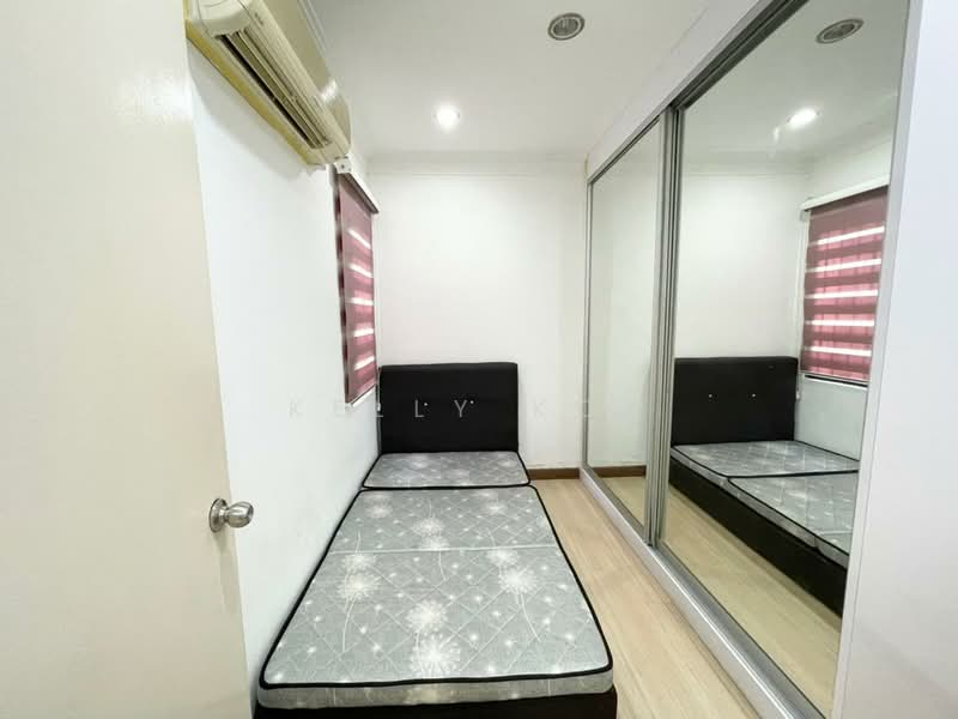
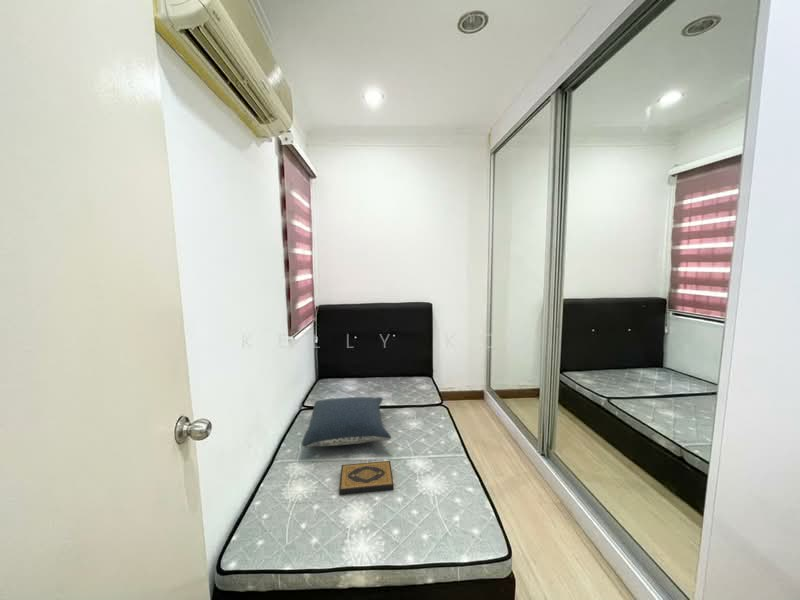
+ hardback book (366, 477)
+ pillow (348, 418)
